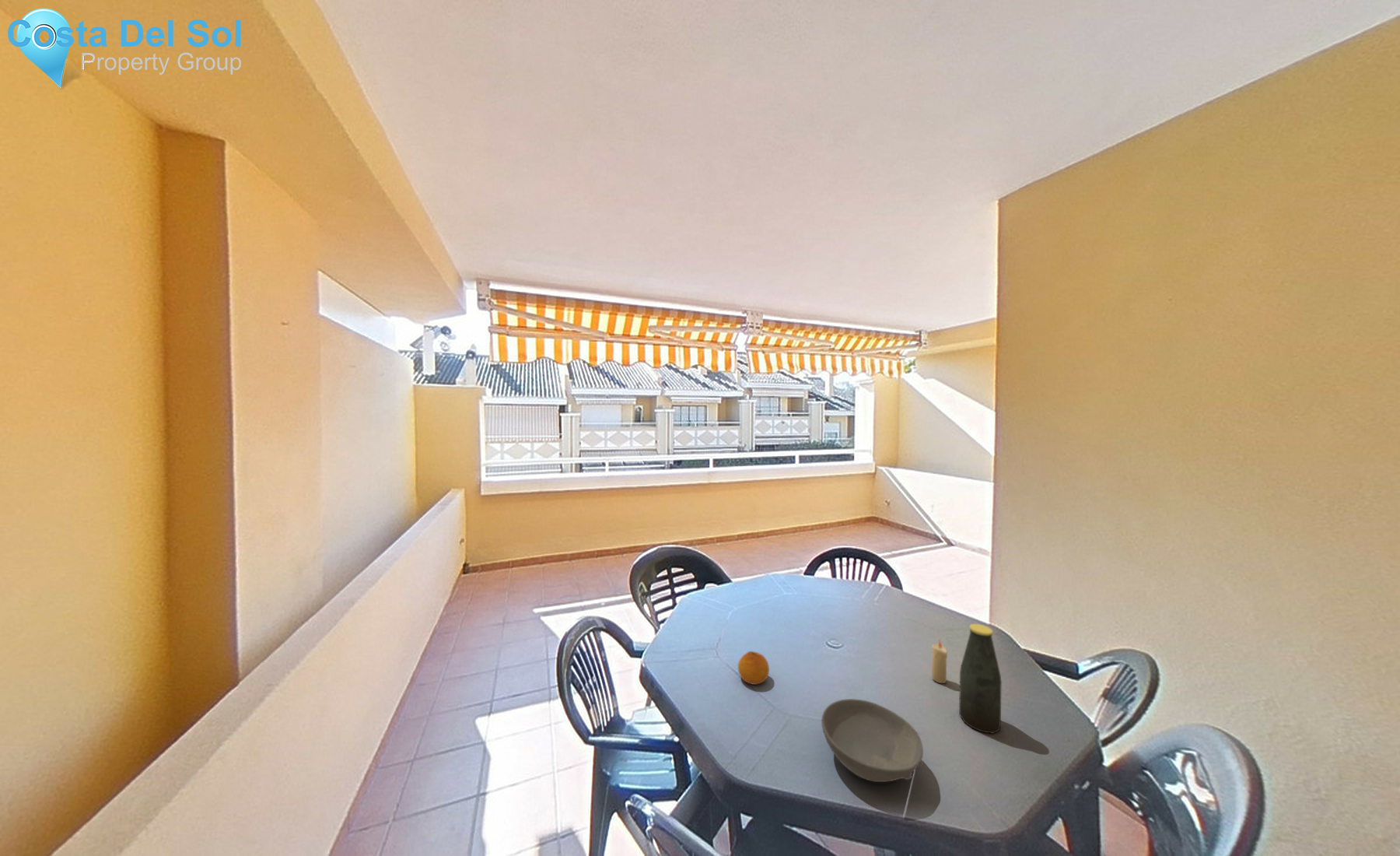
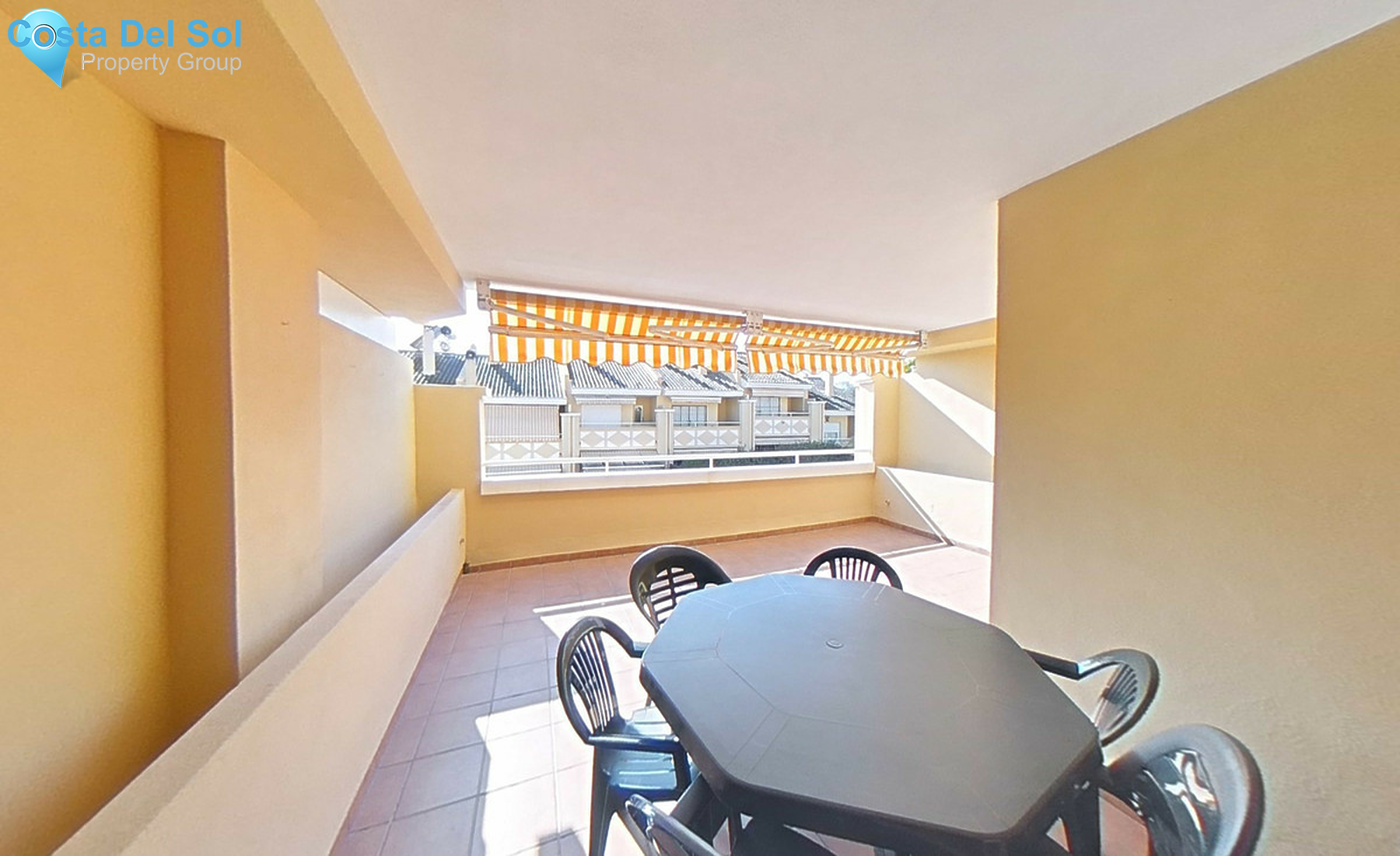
- bowl (870, 746)
- candle (939, 659)
- fruit (753, 666)
- bottle (980, 675)
